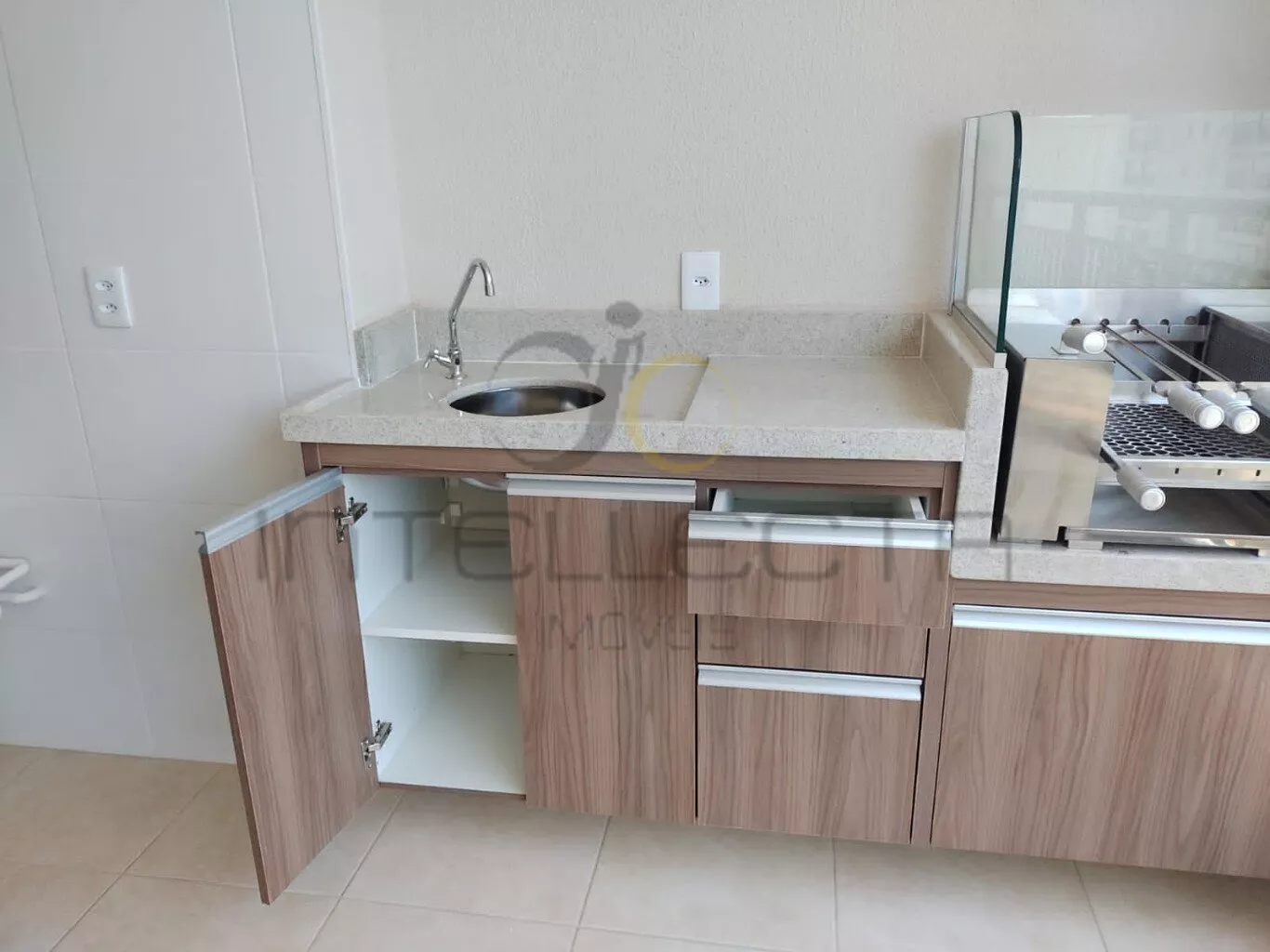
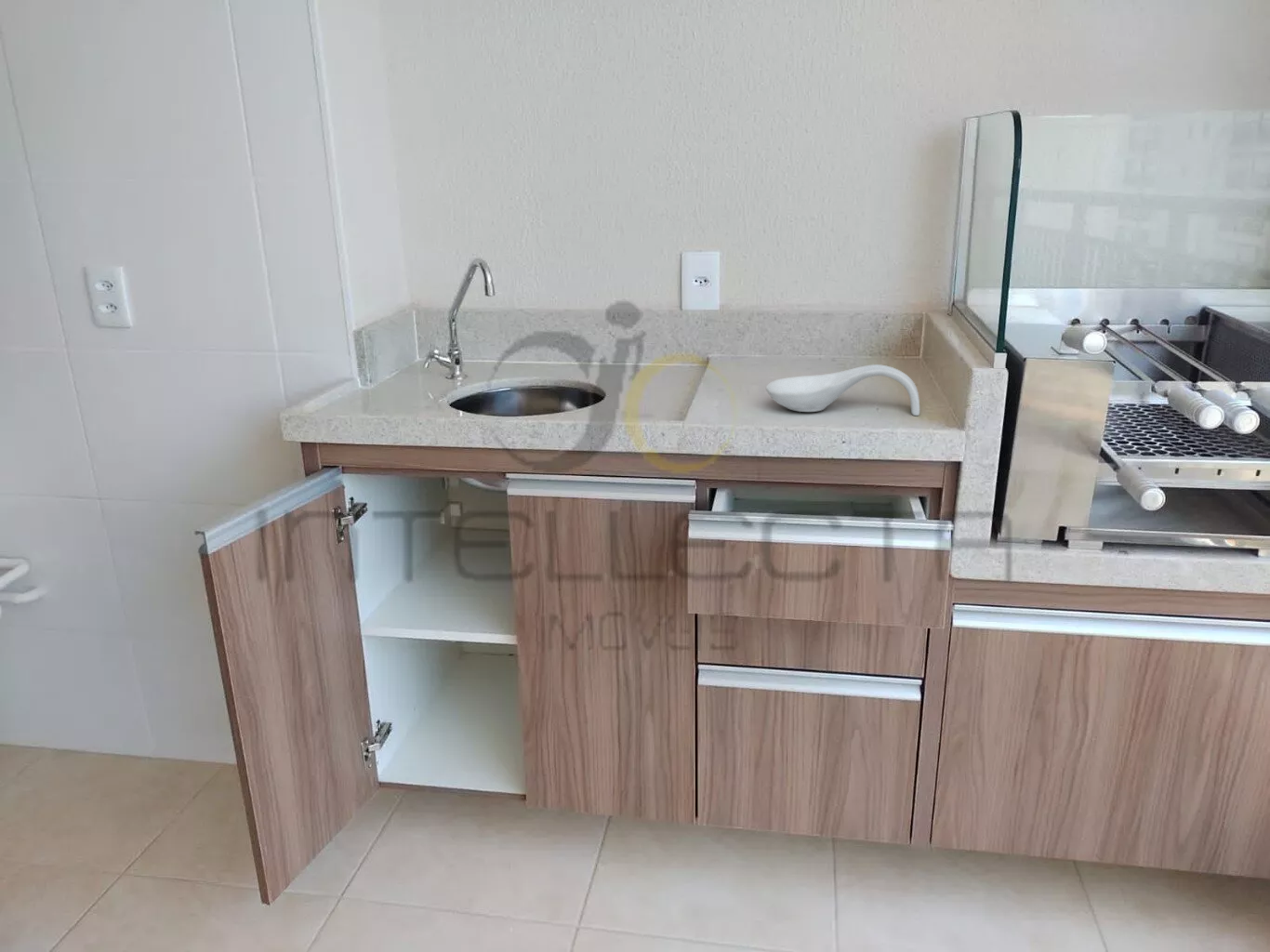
+ spoon rest (841, 387)
